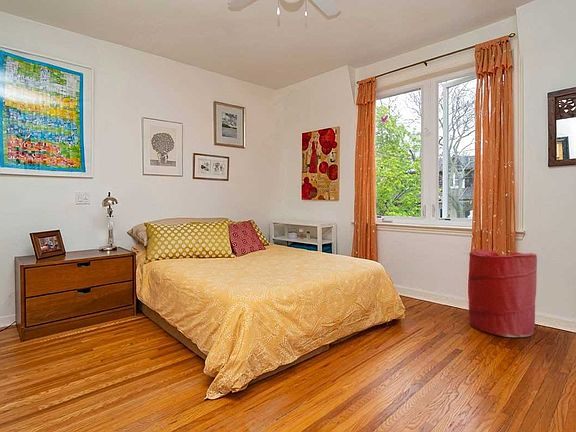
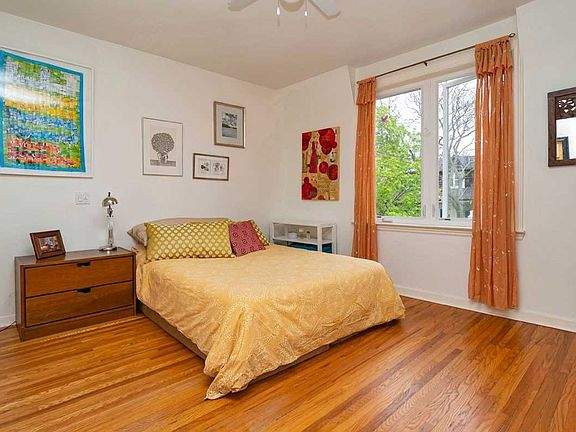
- laundry hamper (501, 288)
